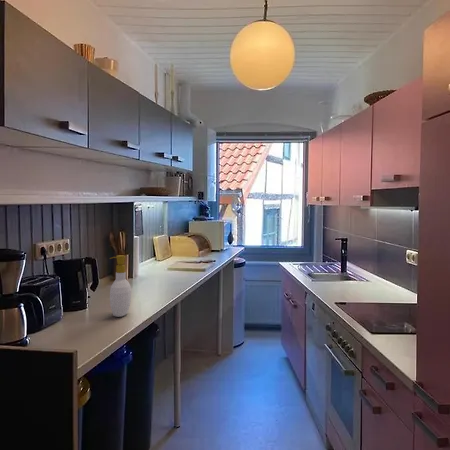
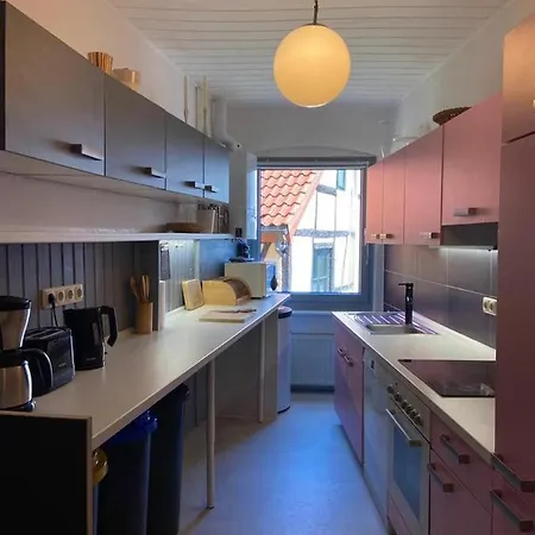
- soap bottle (119, 285)
